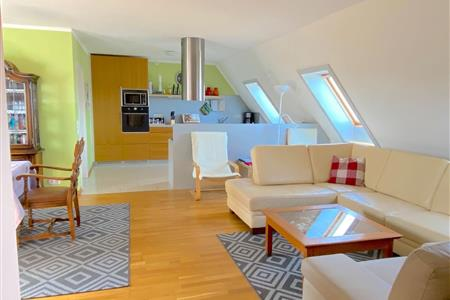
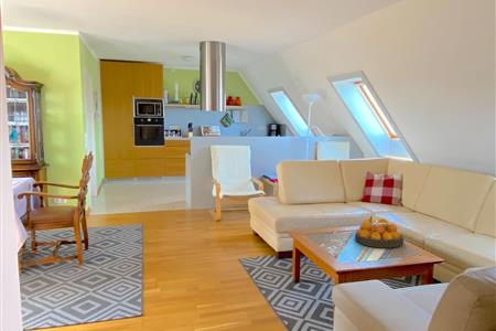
+ fruit bowl (378, 231)
